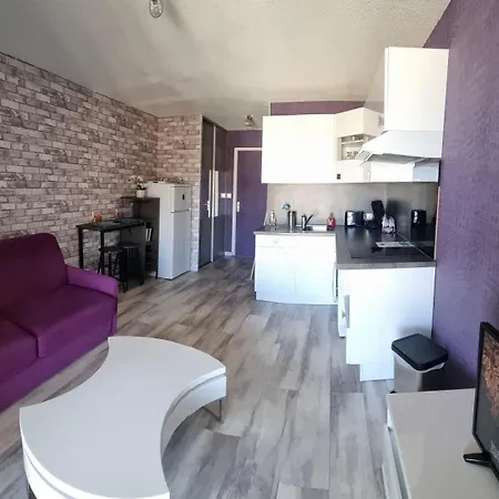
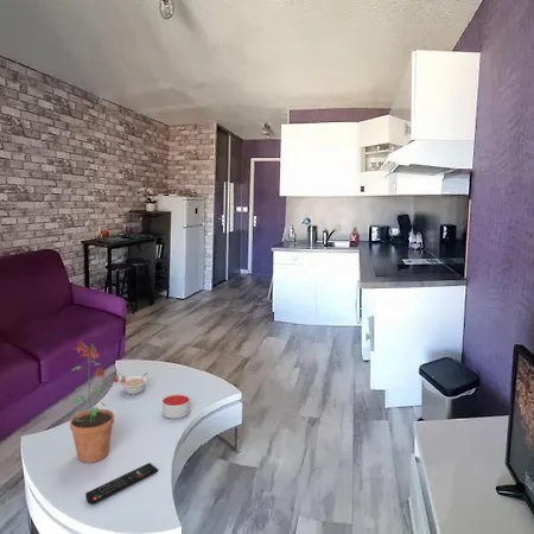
+ remote control (122, 482)
+ legume (134, 383)
+ candle (176, 405)
+ potted plant (96, 395)
